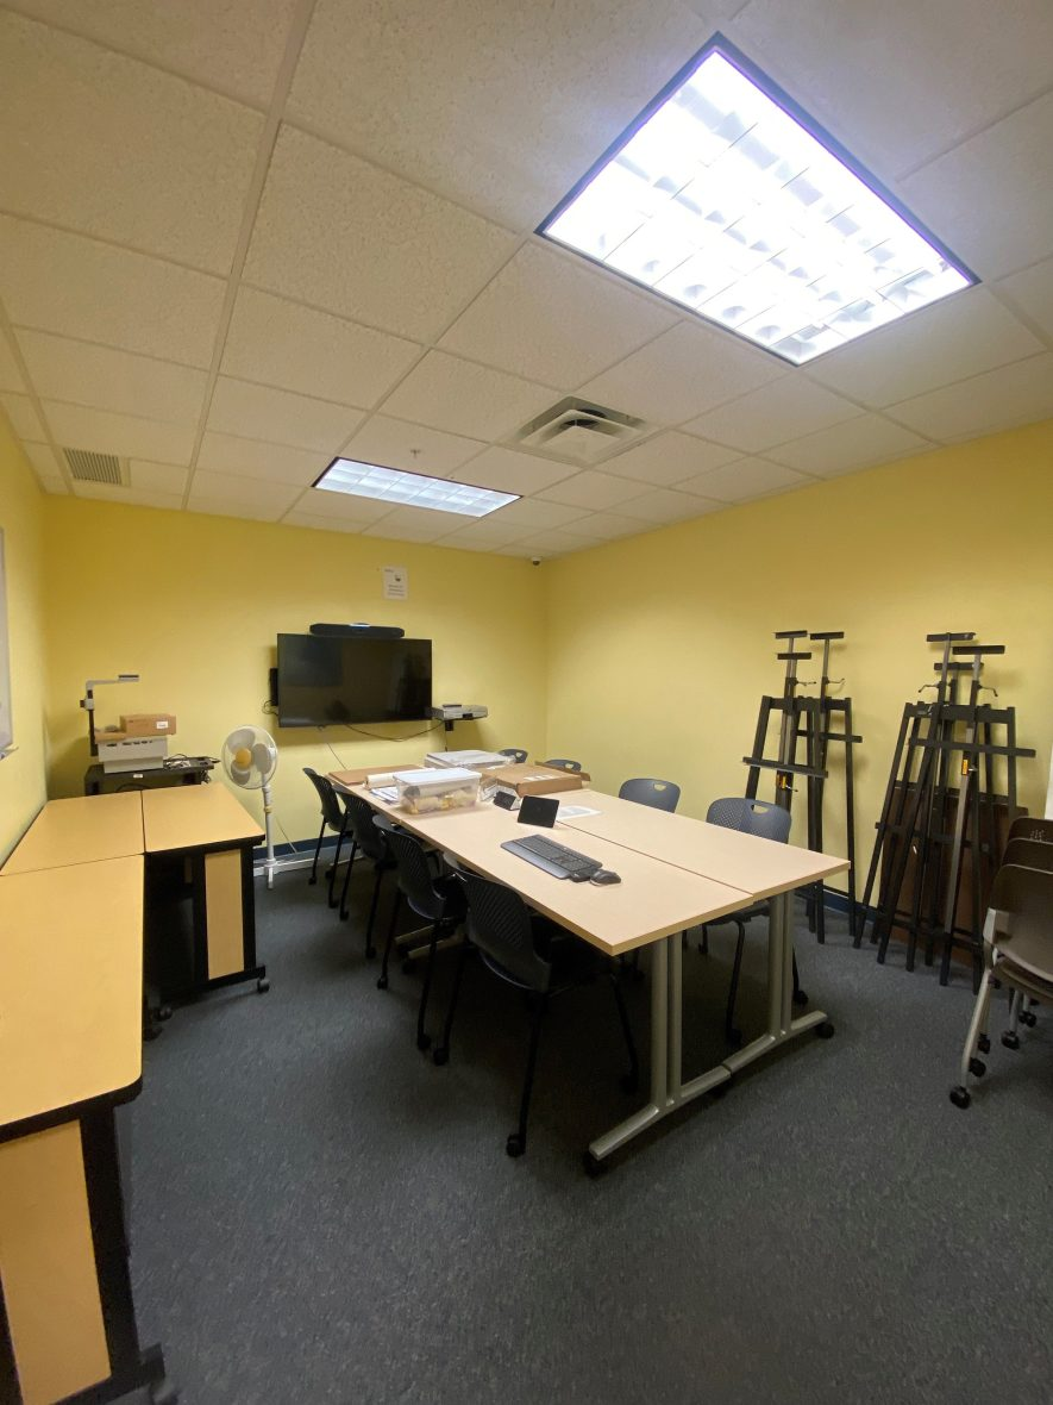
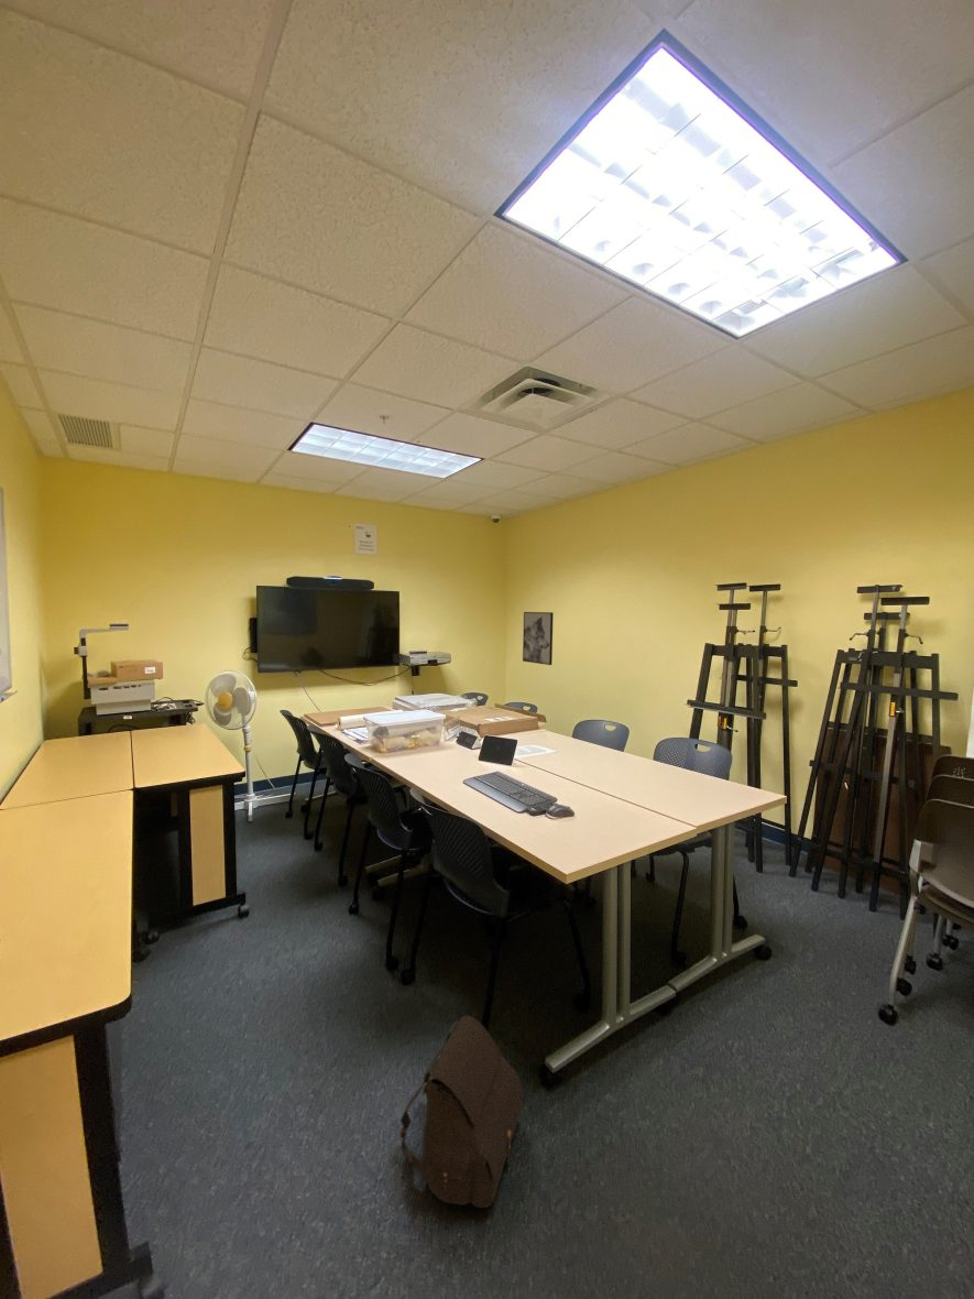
+ wall art (537, 637)
+ satchel (461, 1096)
